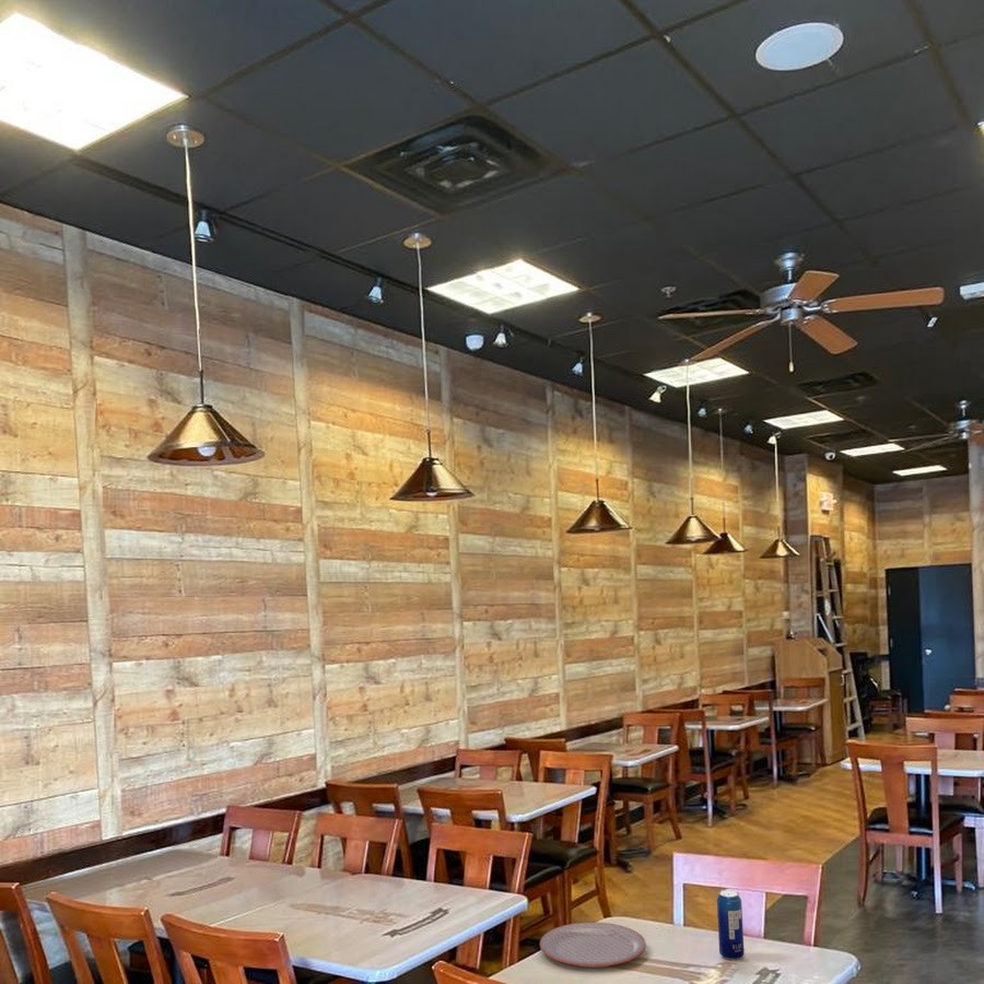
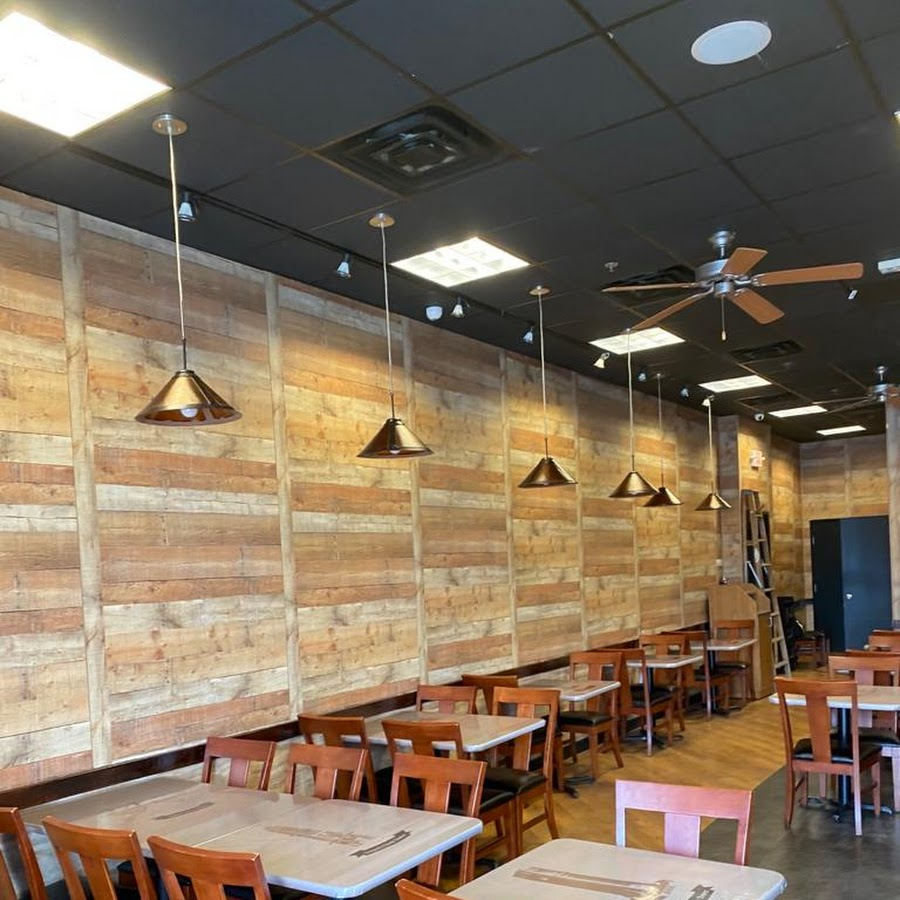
- beverage can (729, 924)
- plate (593, 946)
